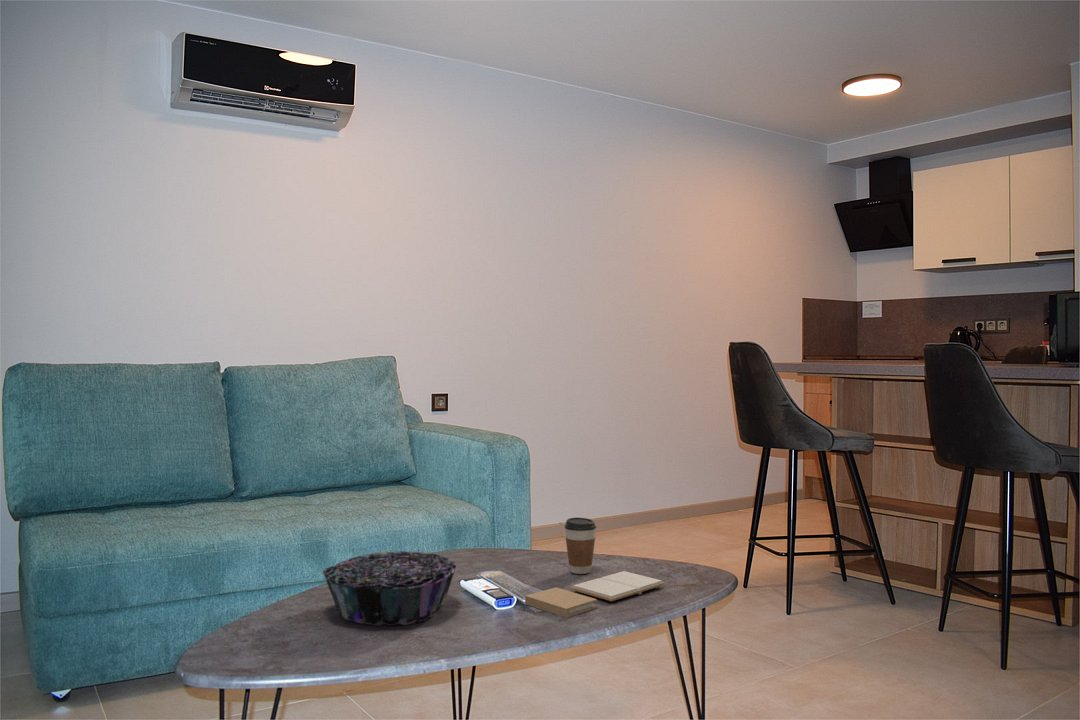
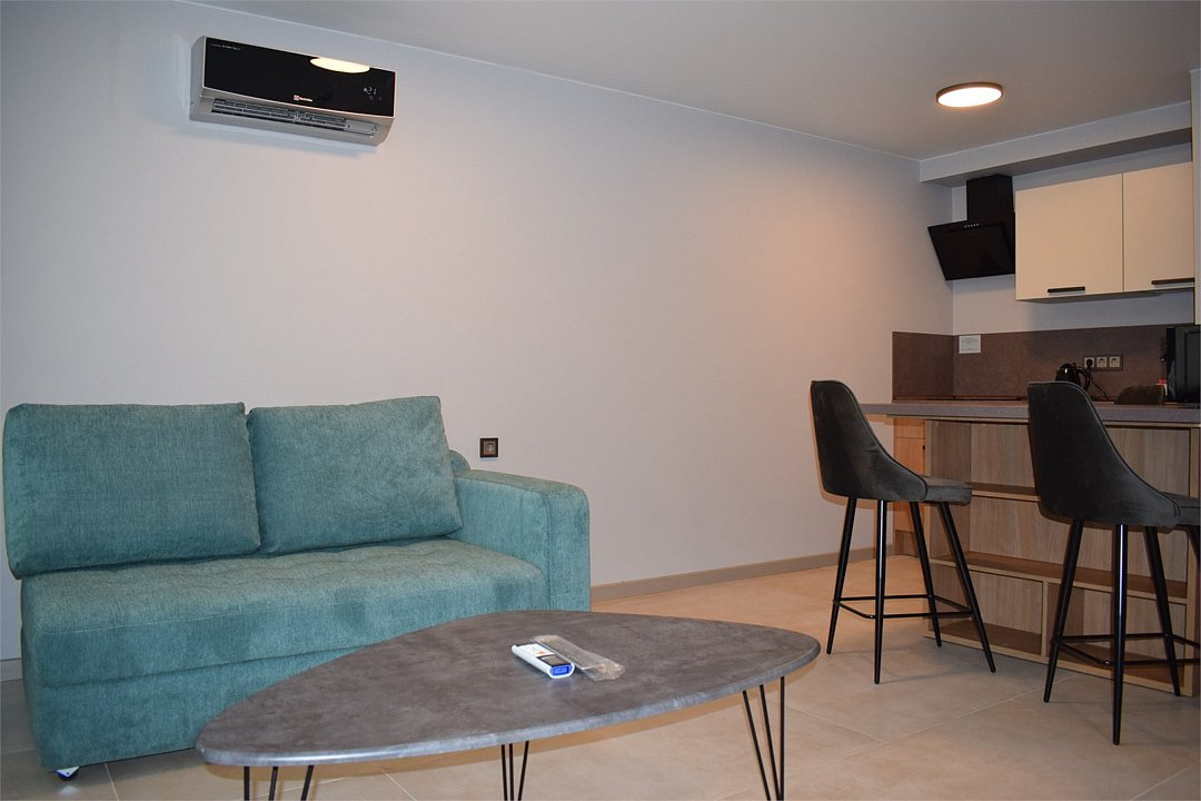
- book (597, 591)
- coffee cup (580, 545)
- decorative bowl (391, 588)
